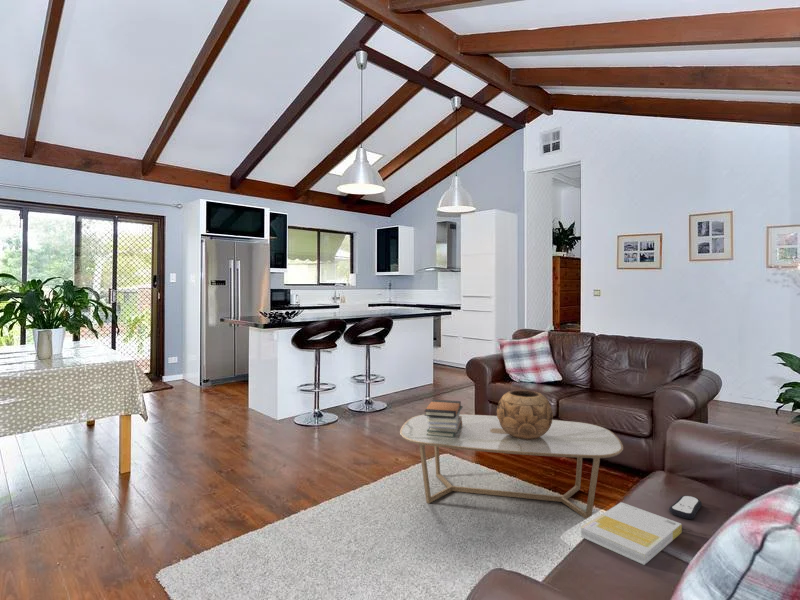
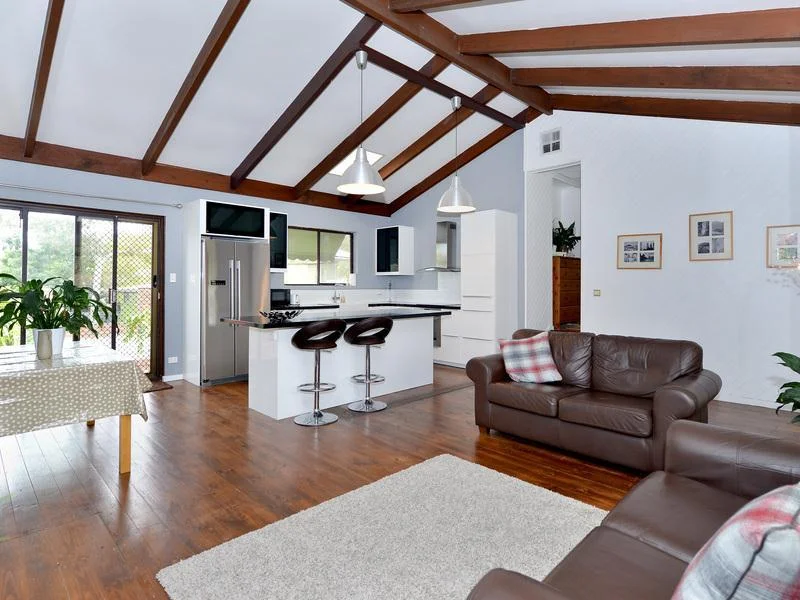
- book (631, 530)
- coffee table (508, 453)
- decorative bowl (524, 414)
- book stack (444, 417)
- remote control (686, 506)
